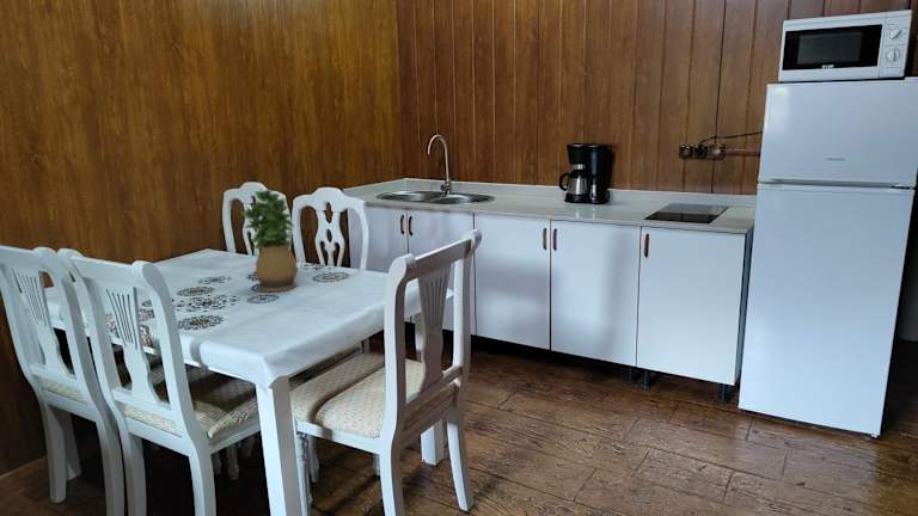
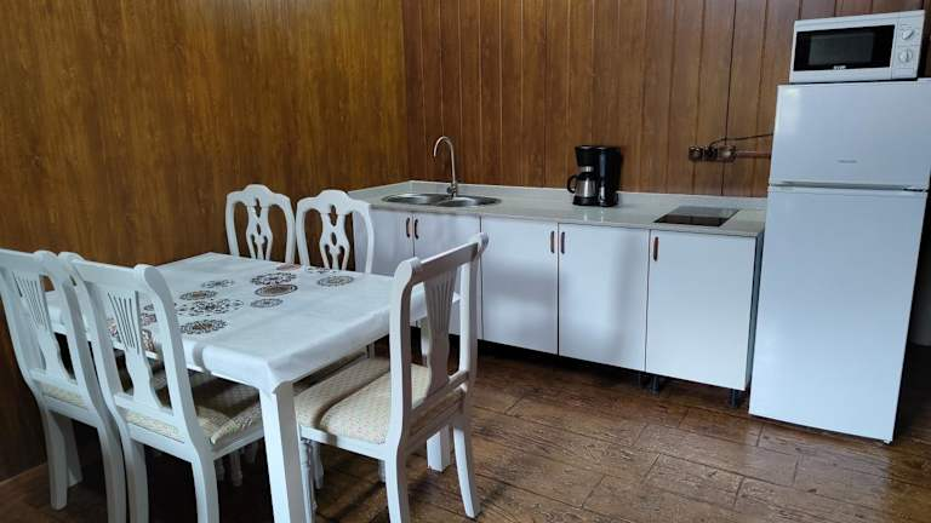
- potted plant (270, 239)
